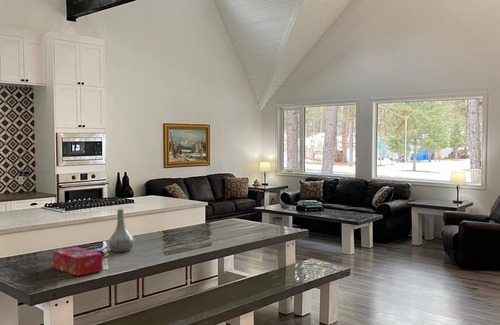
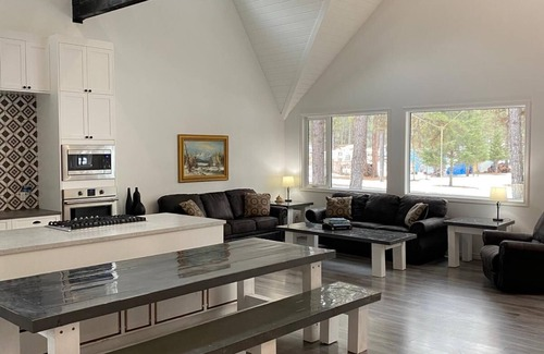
- vase (121, 229)
- tissue box (77, 260)
